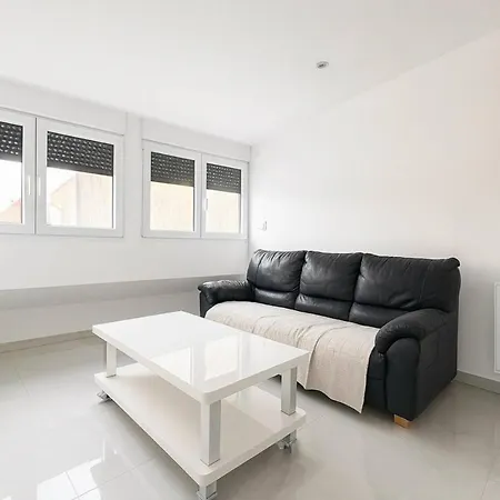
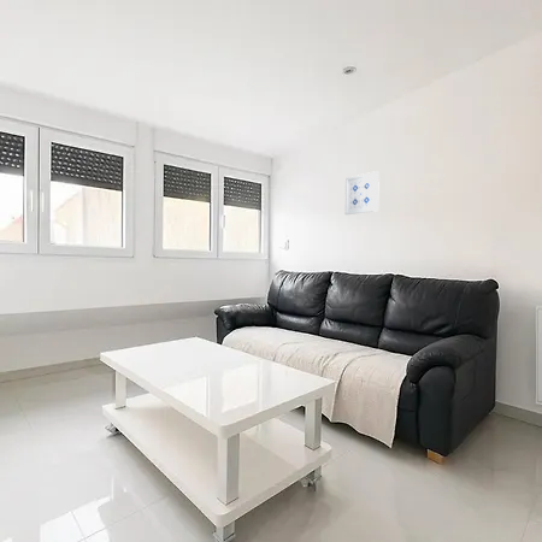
+ wall art (360, 193)
